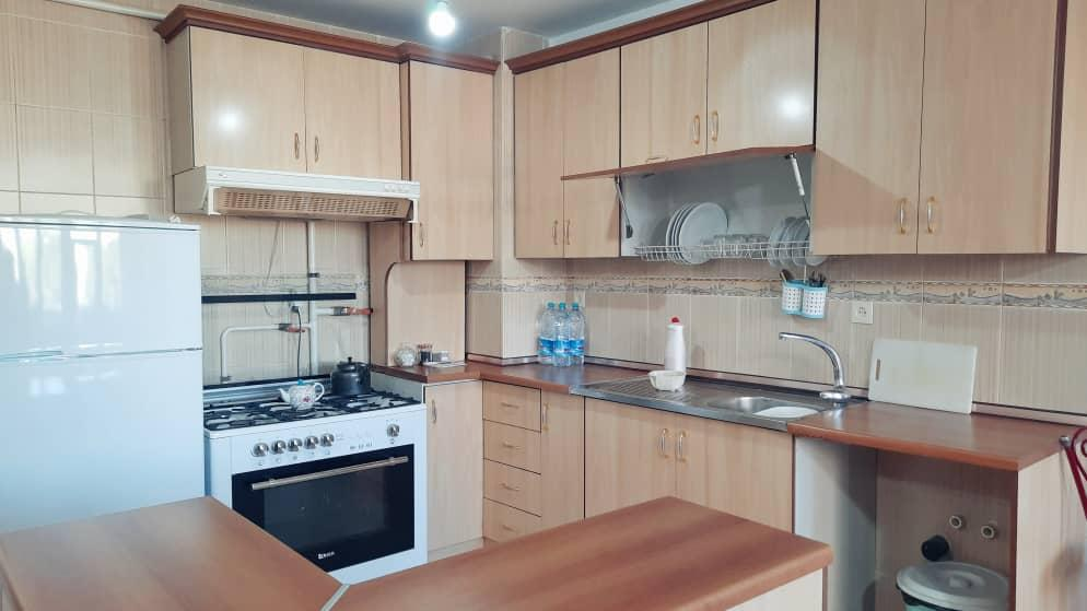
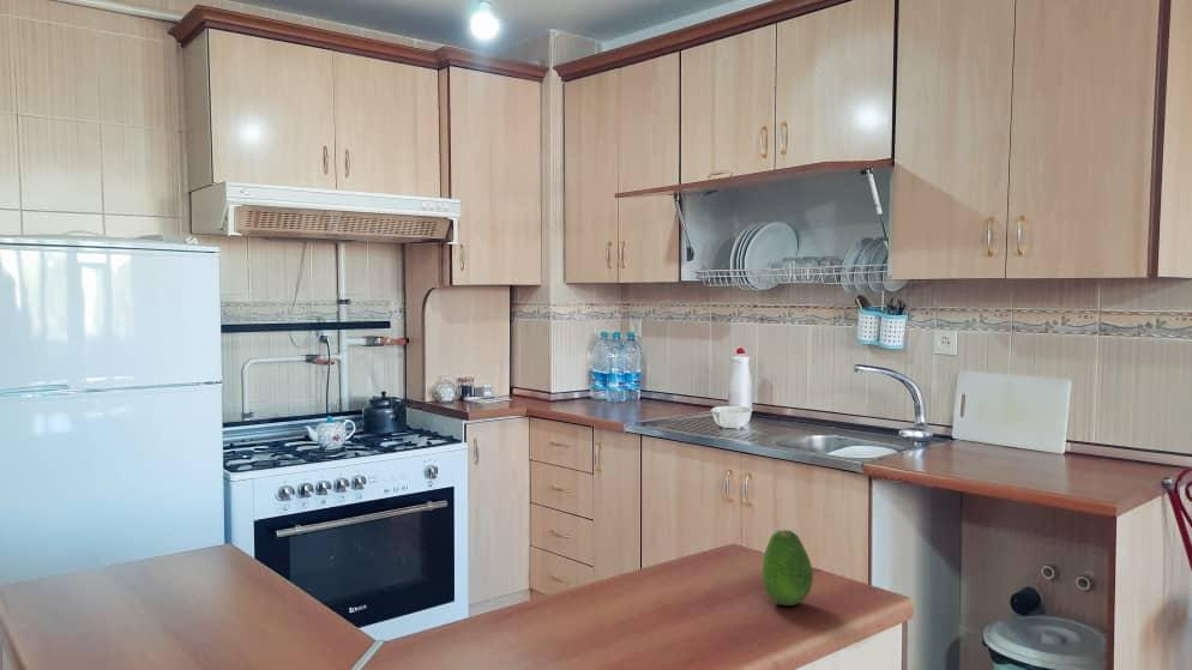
+ fruit (787, 567)
